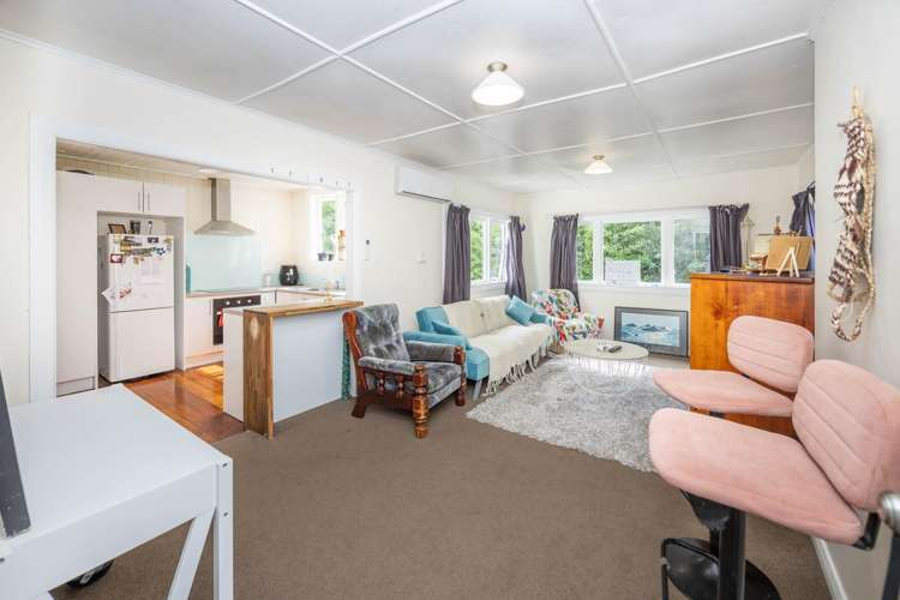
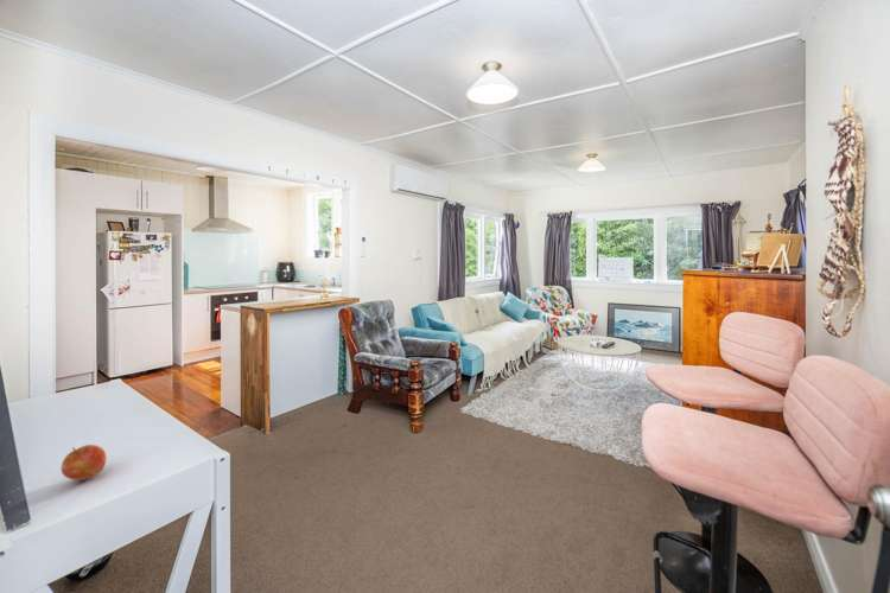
+ apple (84, 463)
